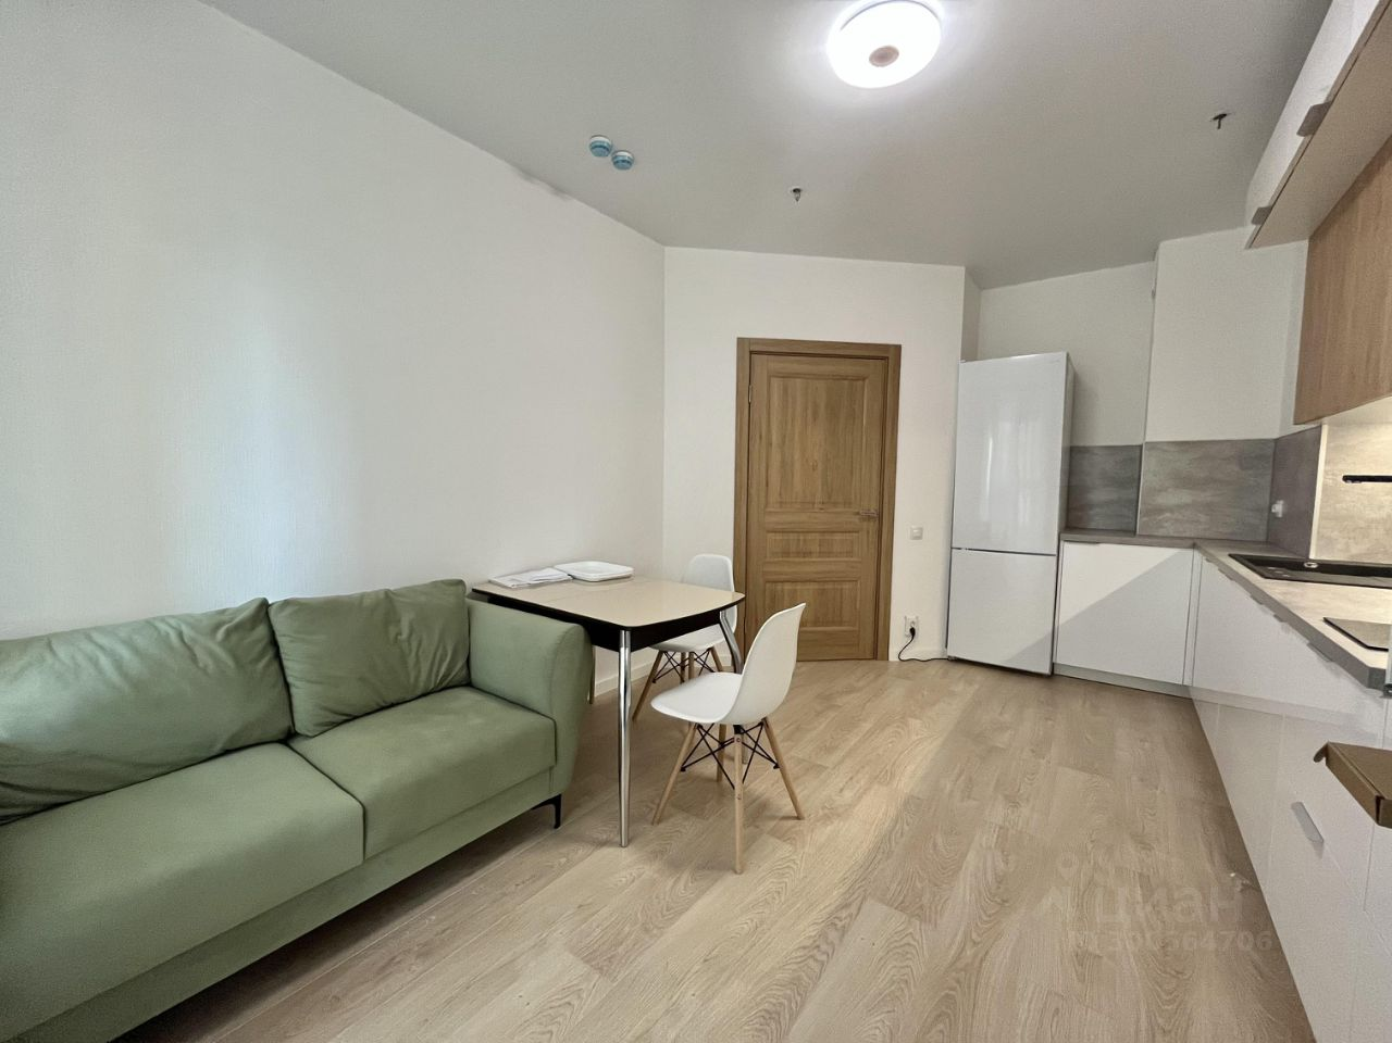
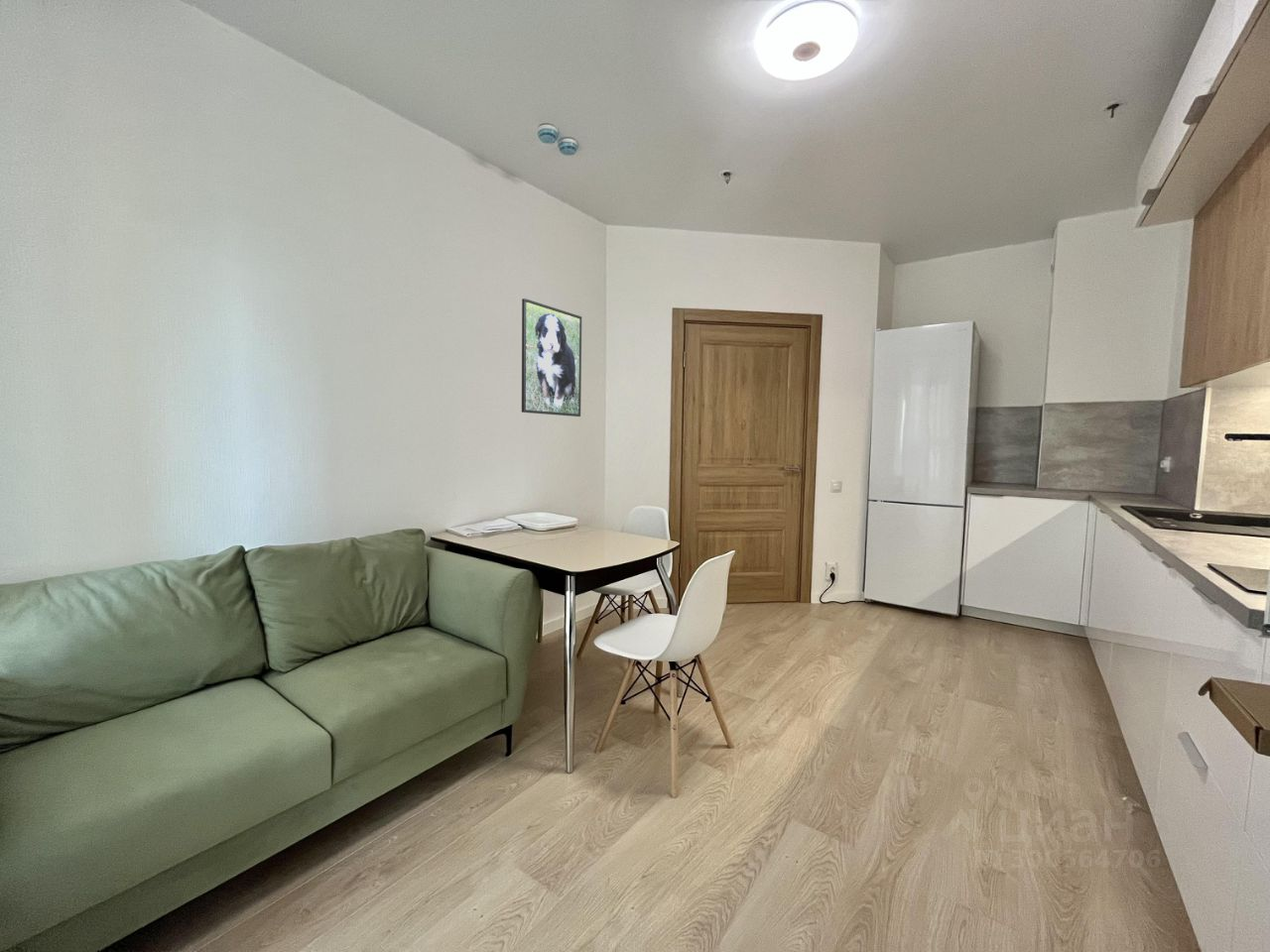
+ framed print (553, 361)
